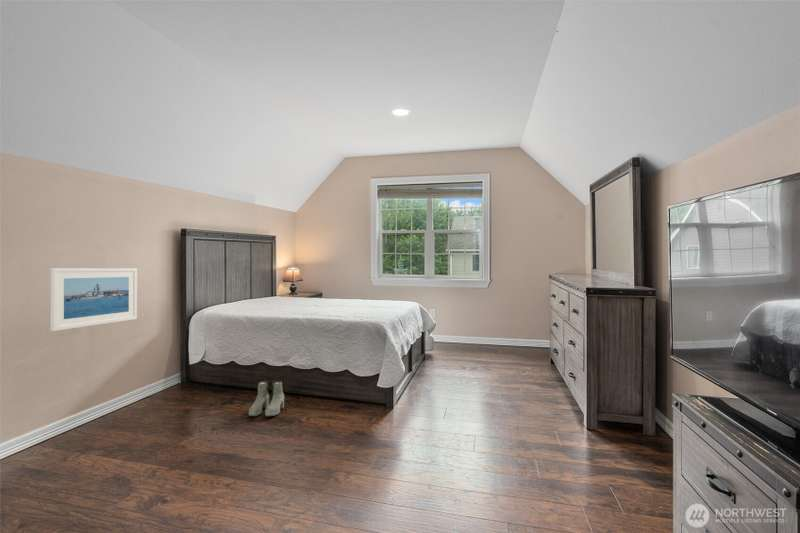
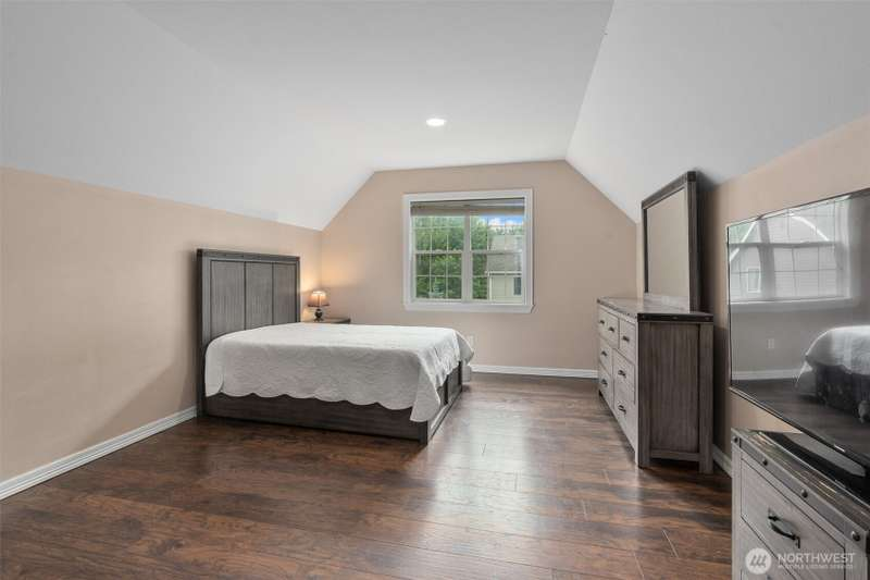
- boots (267, 397)
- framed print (98, 296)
